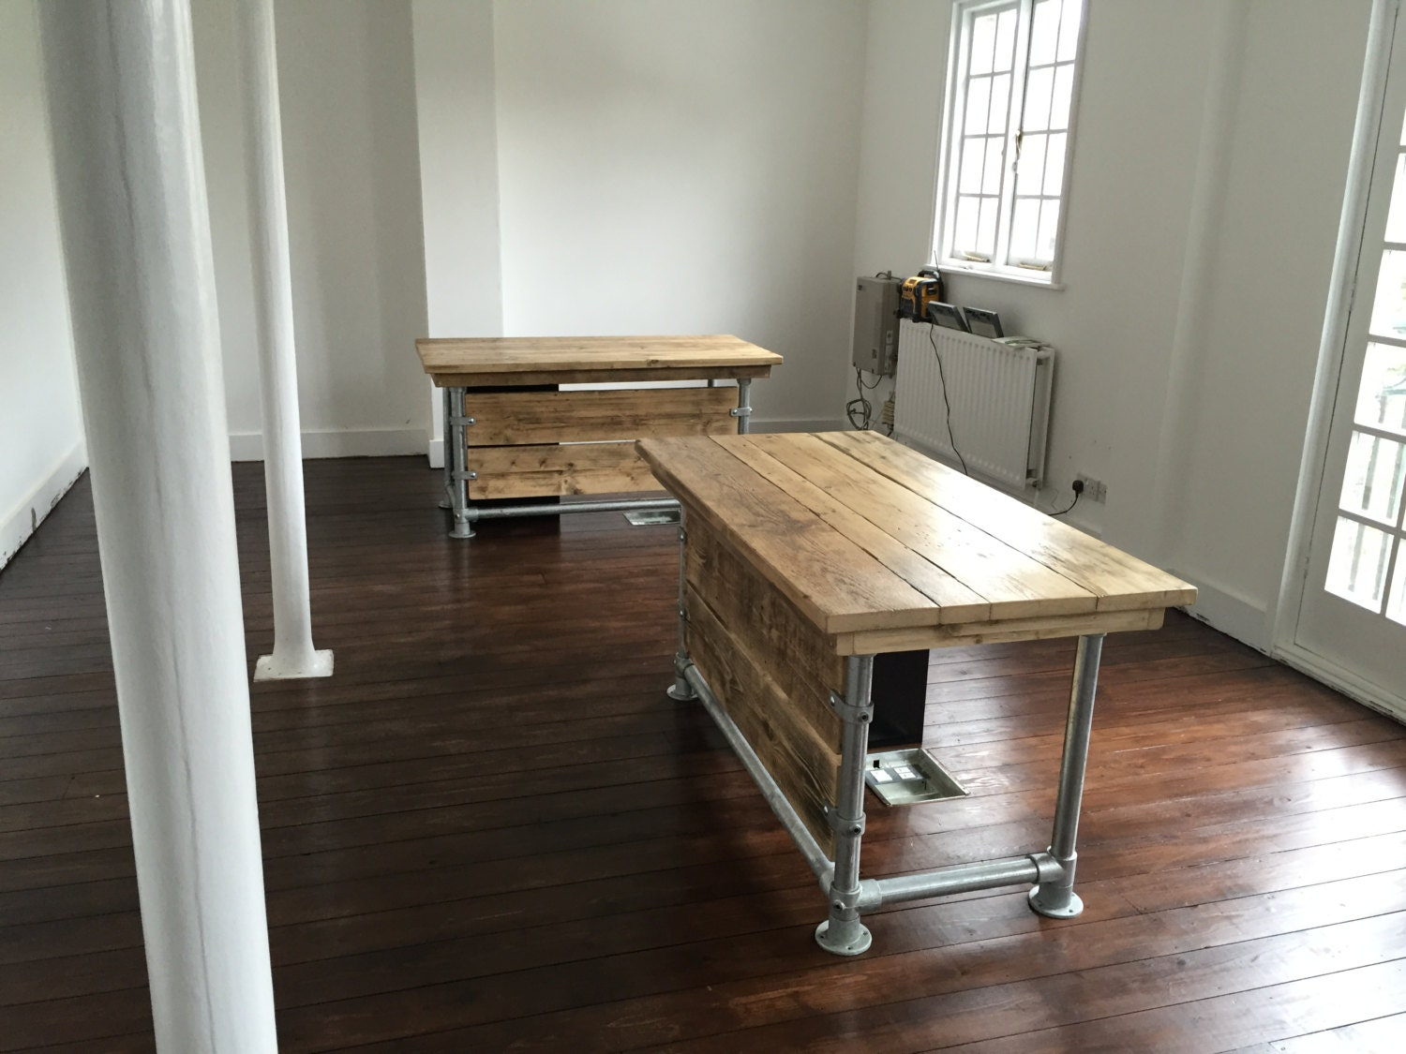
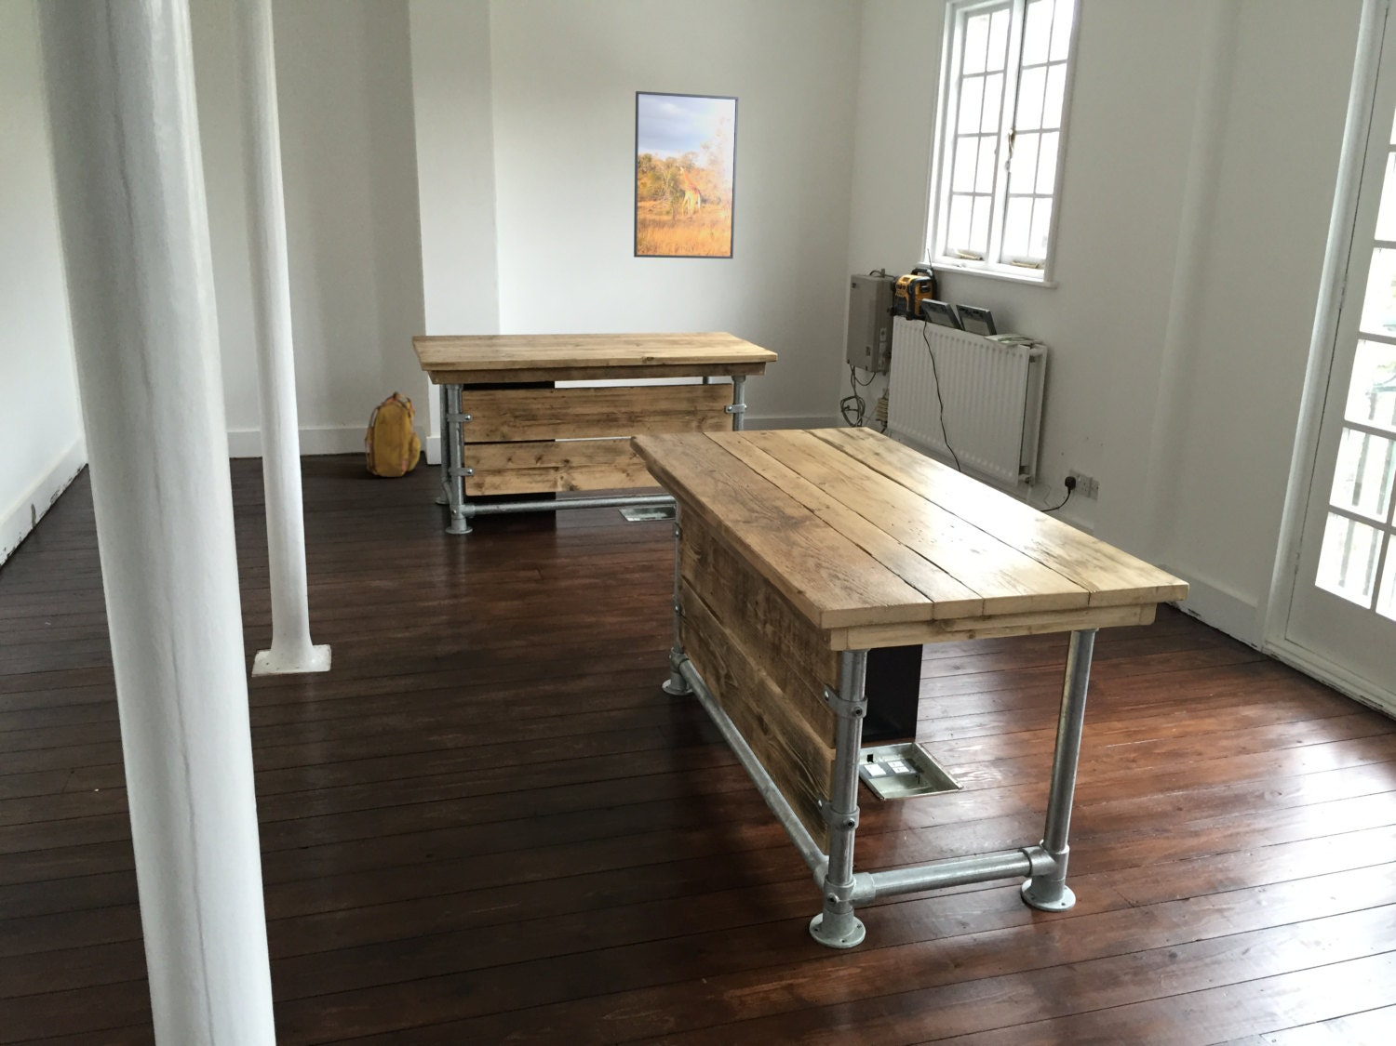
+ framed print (685, 177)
+ backpack (391, 432)
